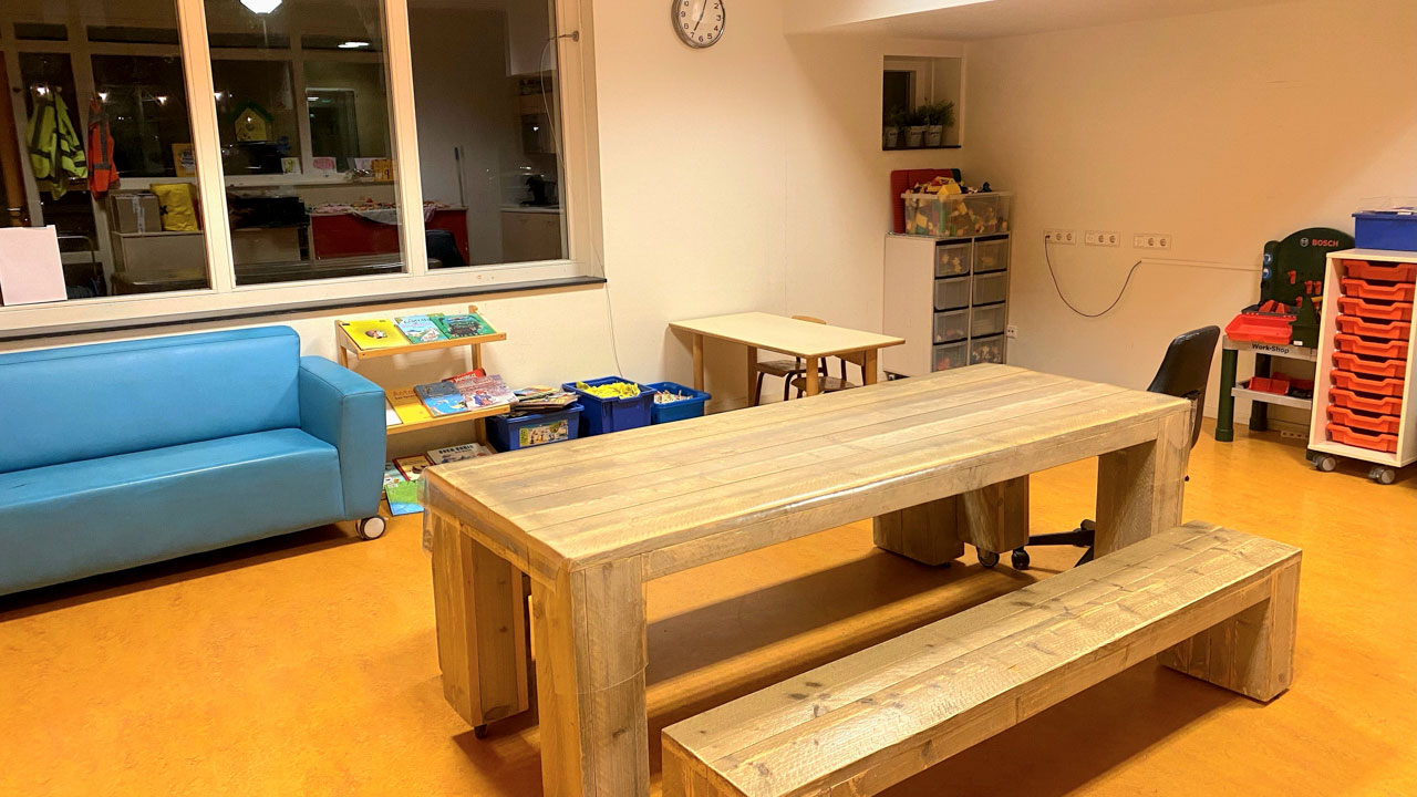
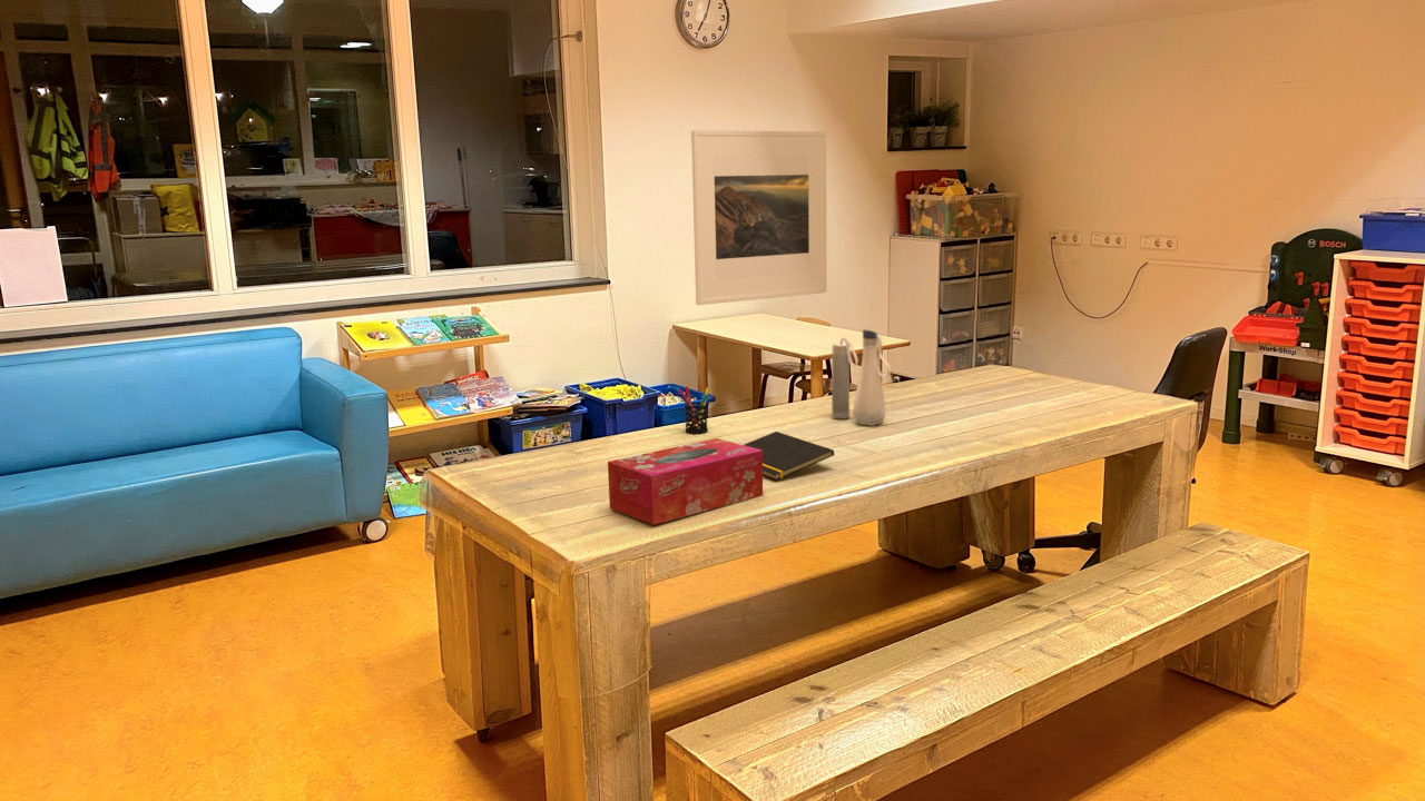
+ pen holder (697, 408)
+ water bottle (861, 375)
+ notepad (776, 454)
+ tissue box (686, 478)
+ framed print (763, 216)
